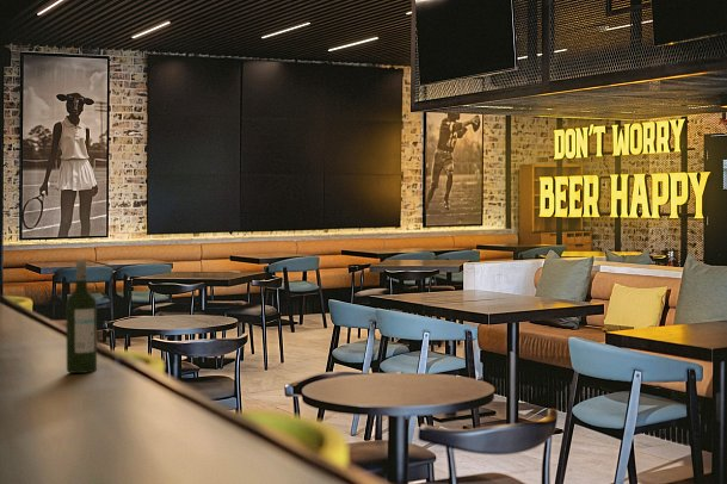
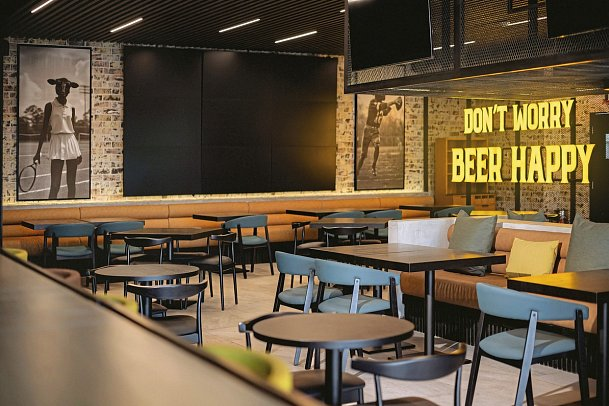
- wine bottle (81, 315)
